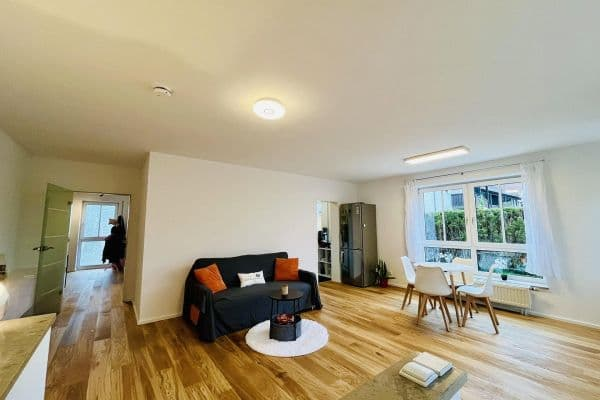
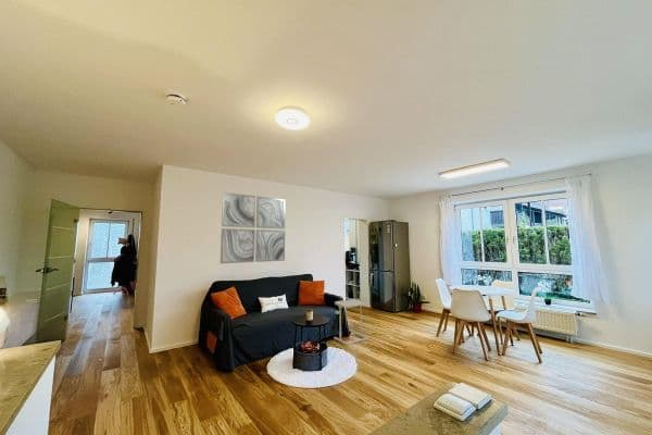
+ side table (340, 321)
+ wall art (256, 227)
